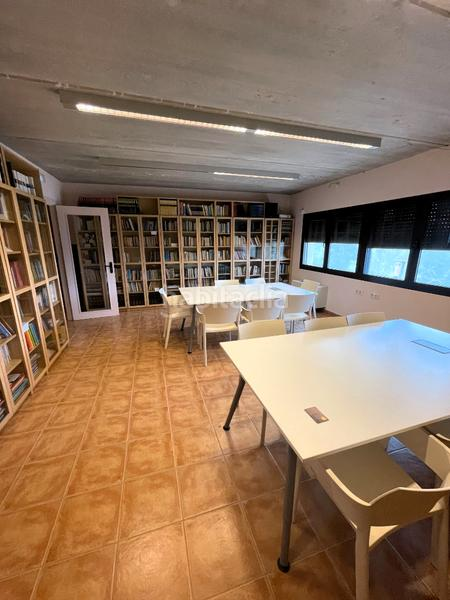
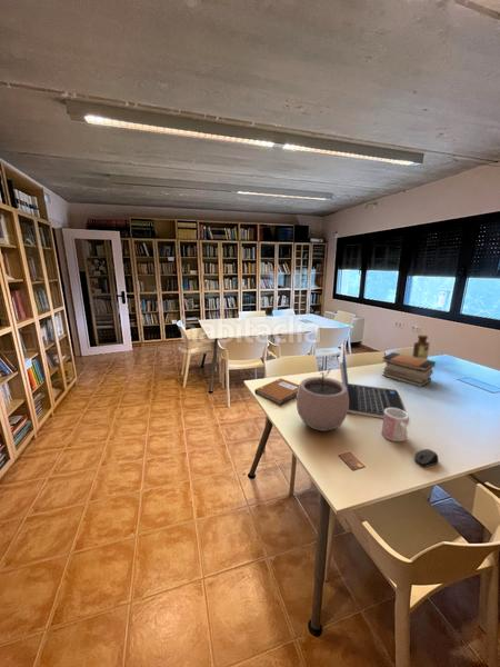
+ computer mouse (427, 456)
+ plant pot (322, 397)
+ bottle (421, 348)
+ book stack (407, 368)
+ laptop (368, 386)
+ mug (396, 426)
+ notebook (280, 389)
